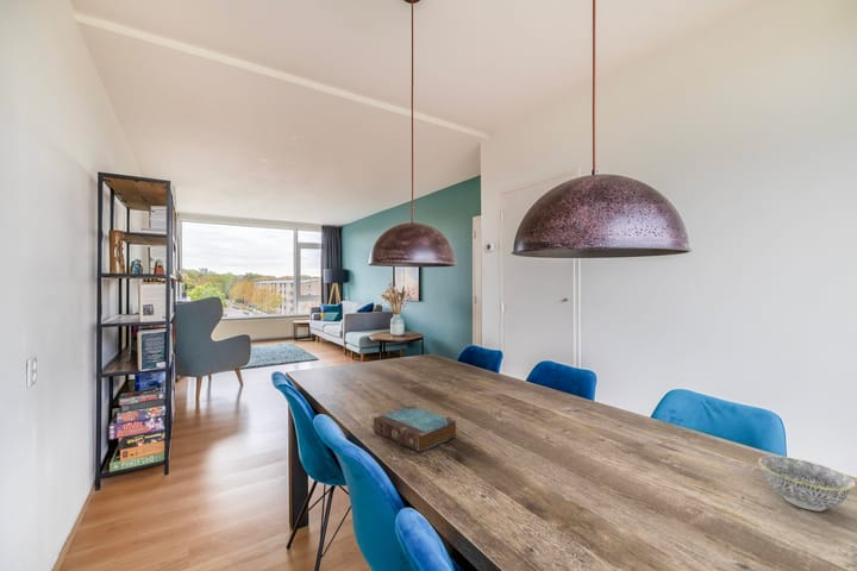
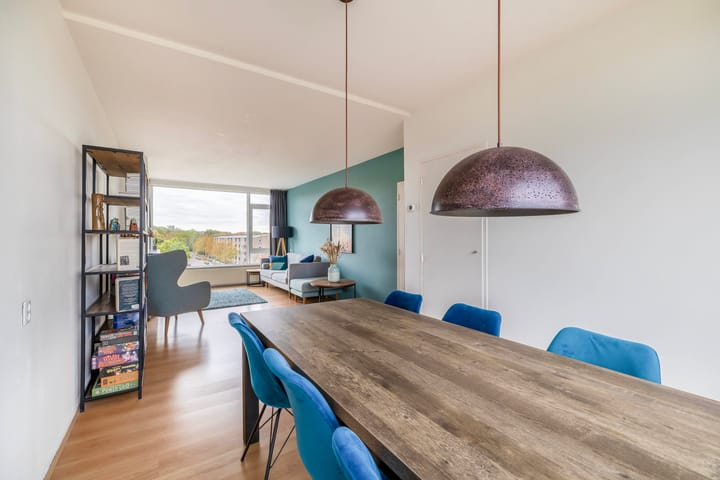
- bowl (803, 485)
- book (414, 426)
